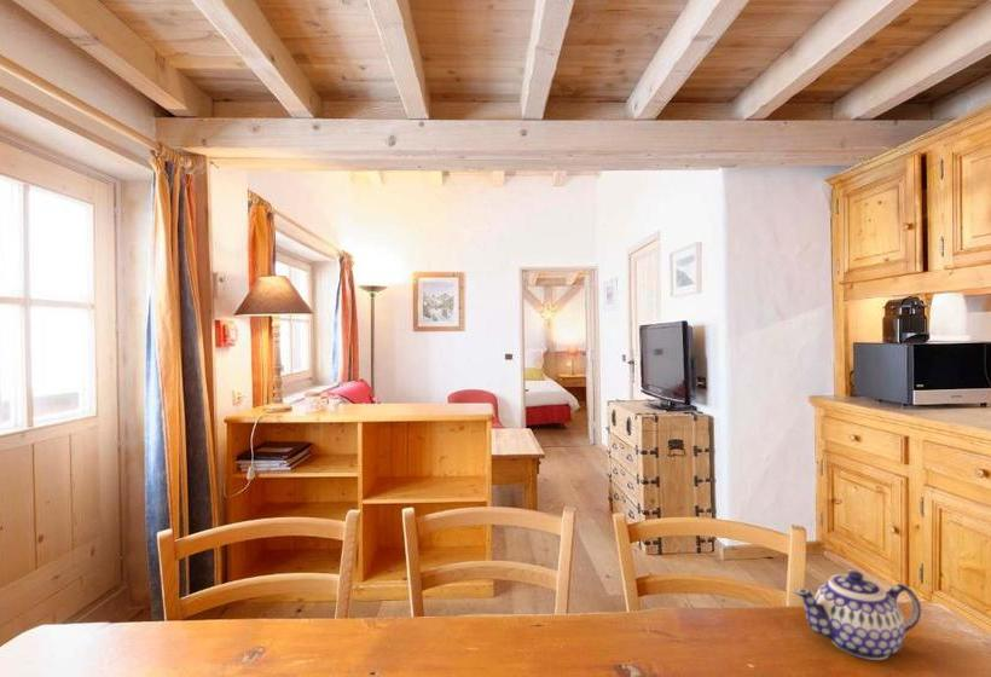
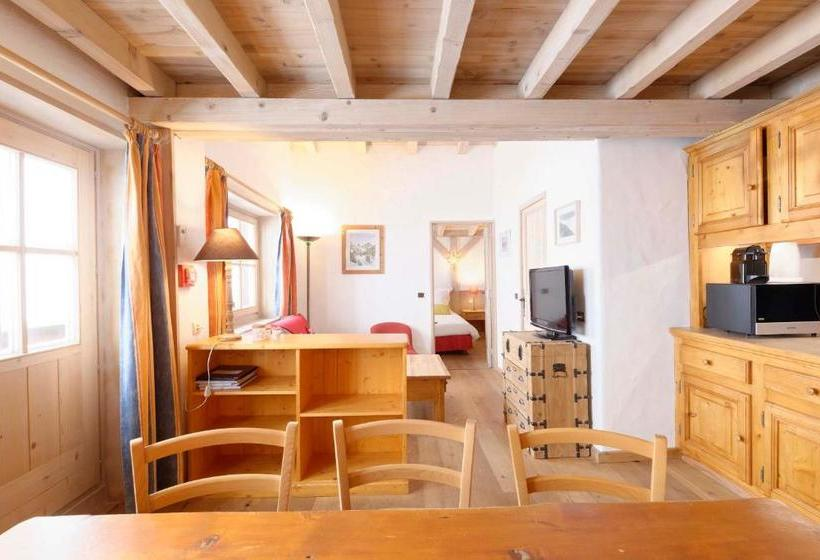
- teapot (857, 607)
